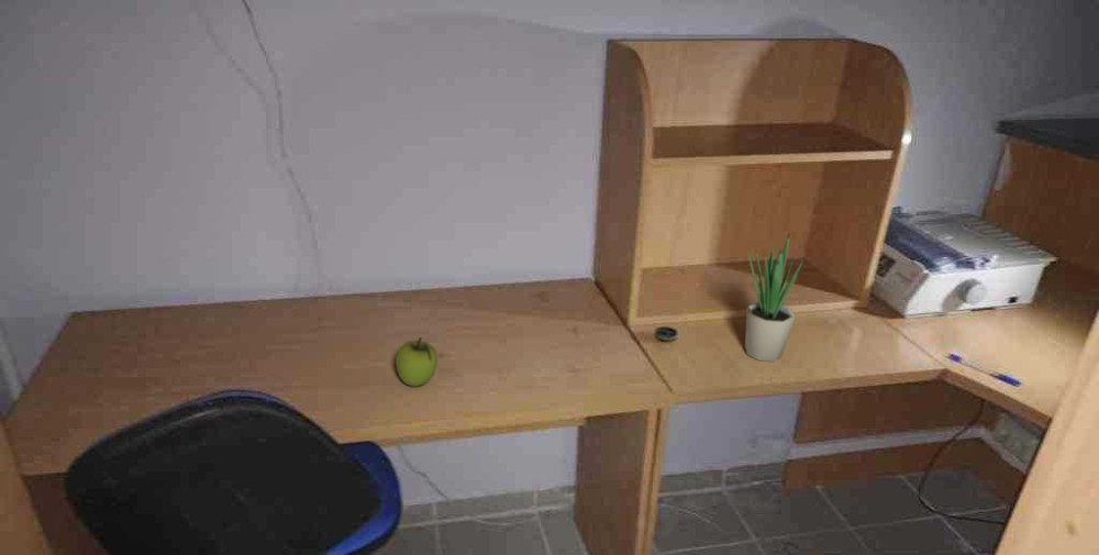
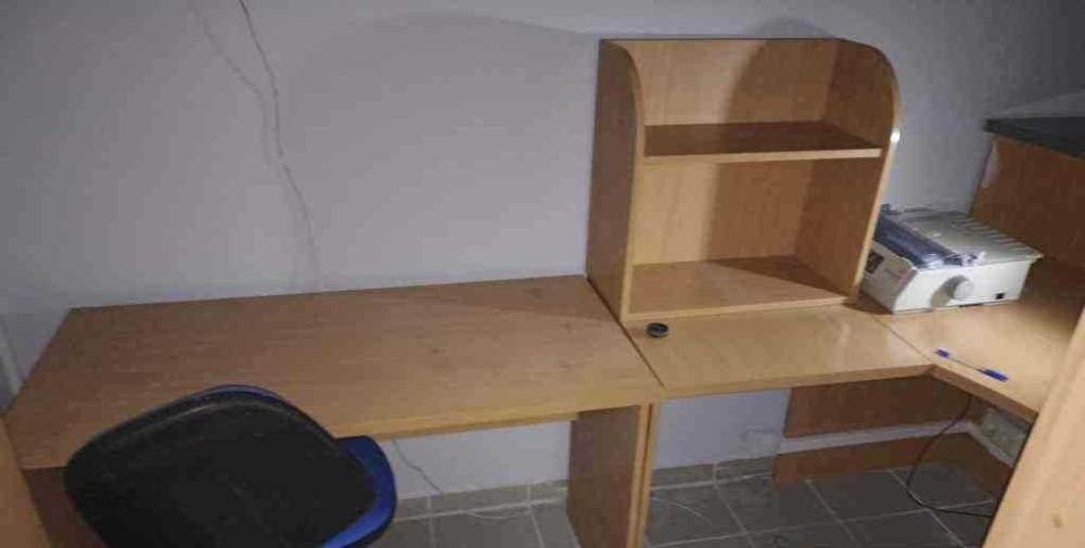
- fruit (418, 362)
- potted plant (769, 292)
